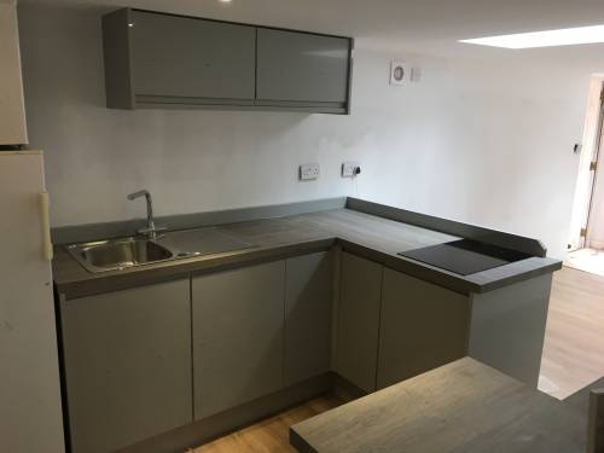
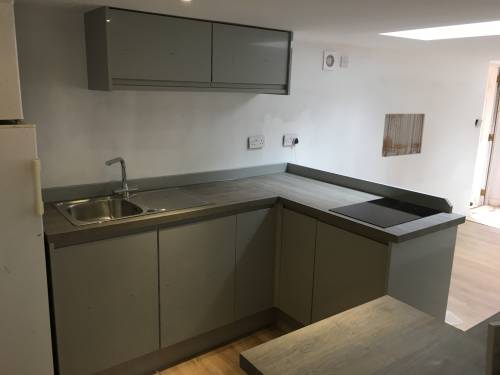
+ wall art (403, 134)
